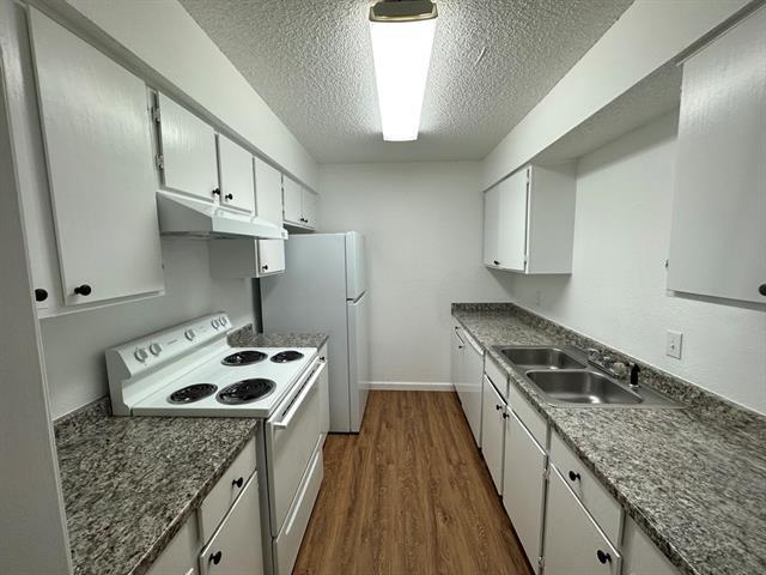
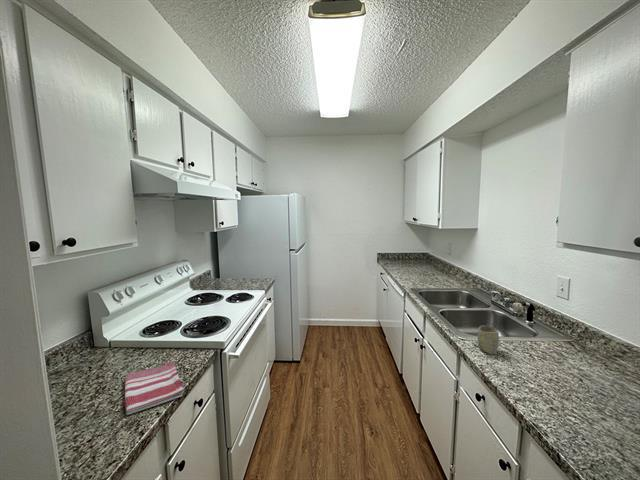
+ dish towel (153, 384)
+ cup (488, 339)
